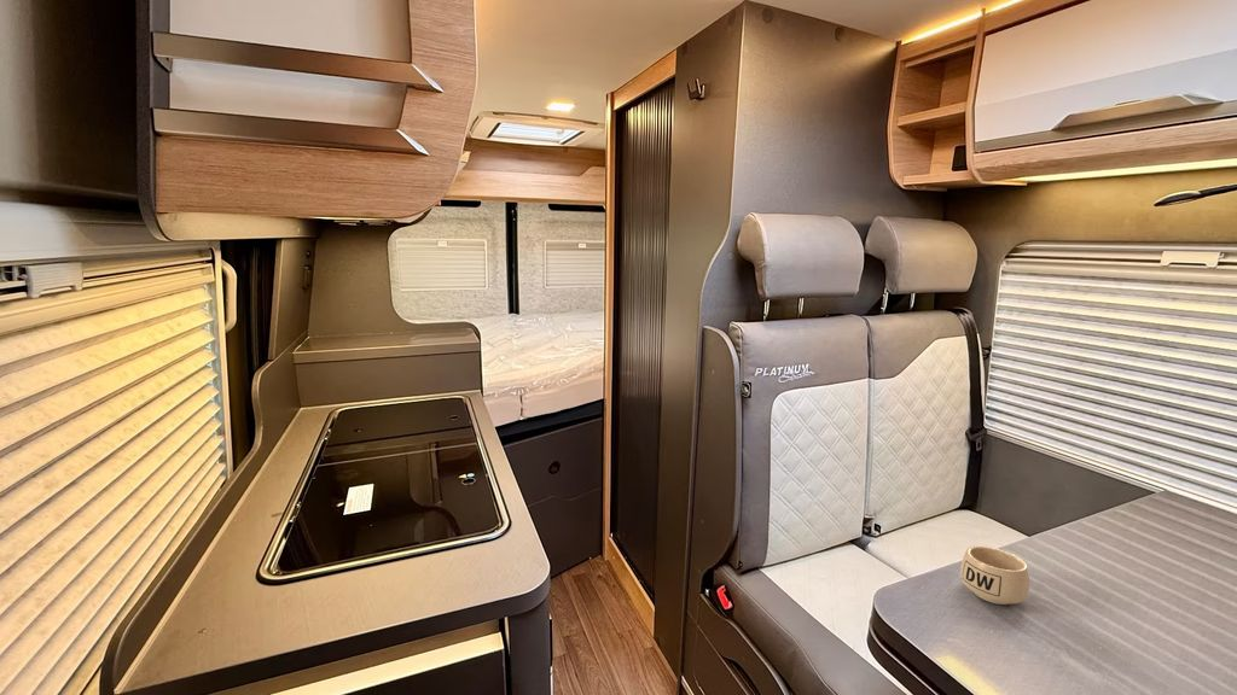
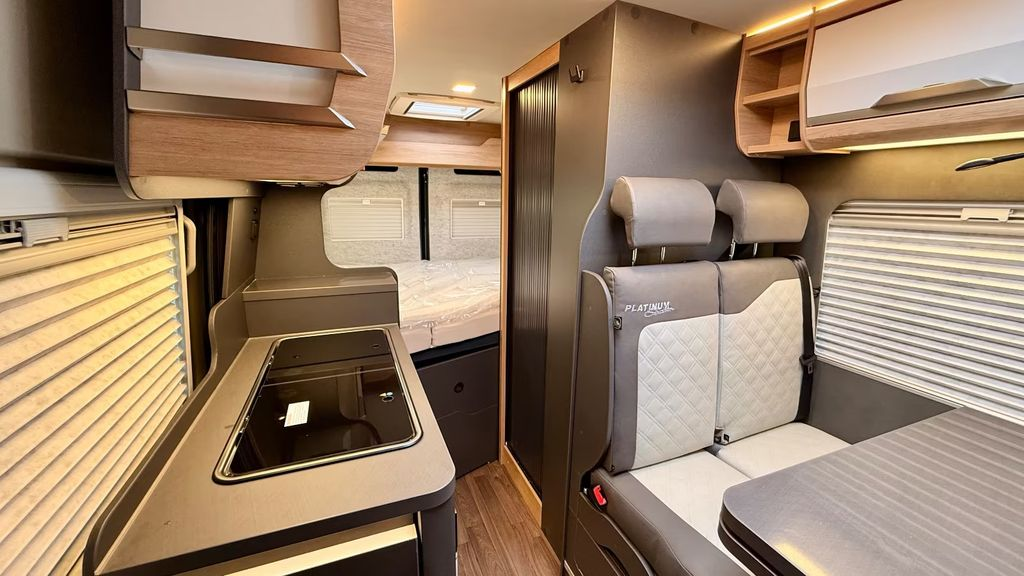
- mug (997, 574)
